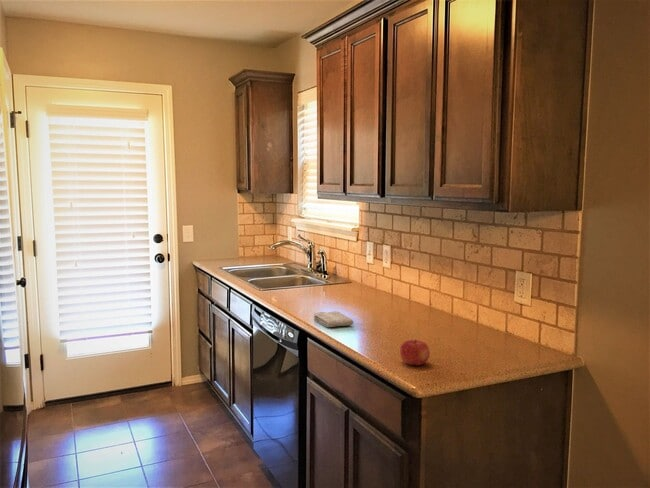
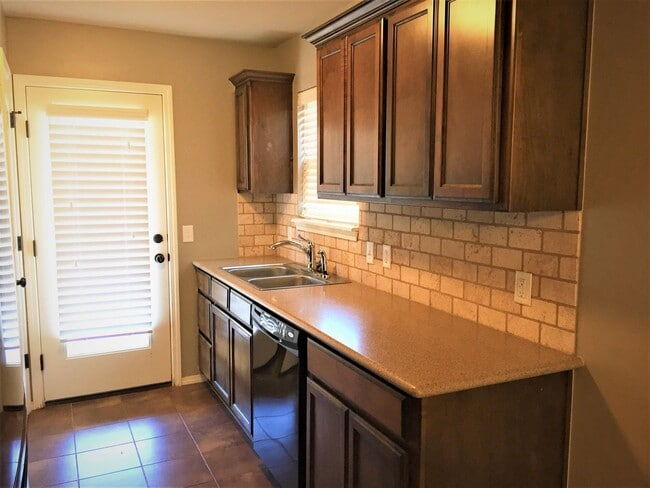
- fruit (414, 351)
- washcloth (332, 318)
